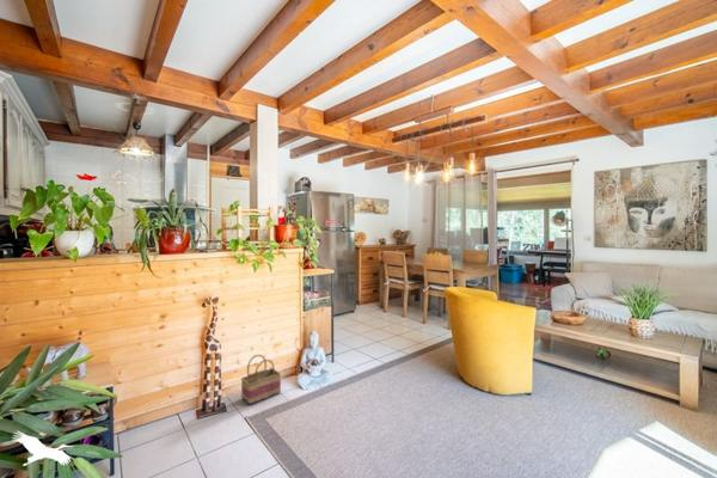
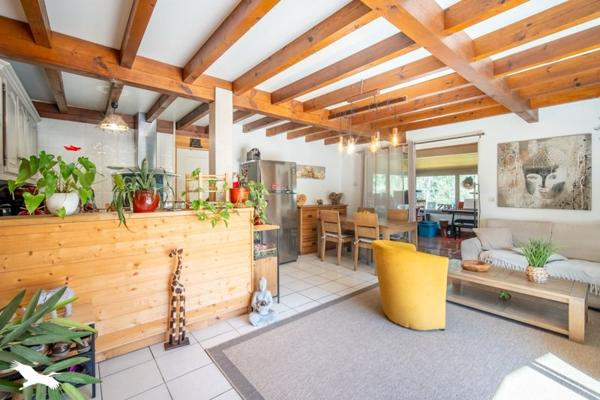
- basket (261, 375)
